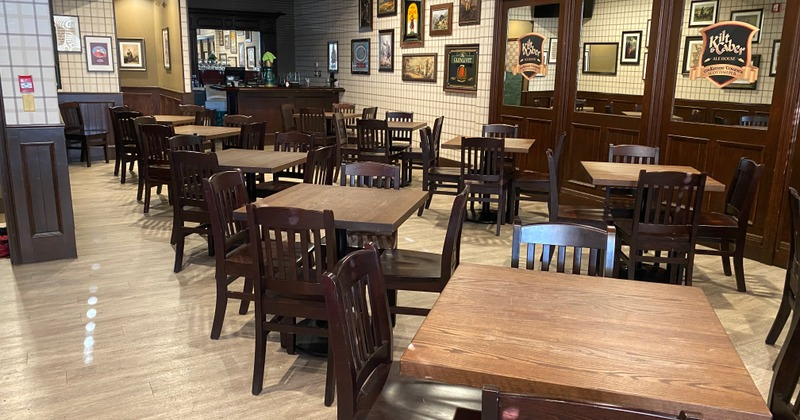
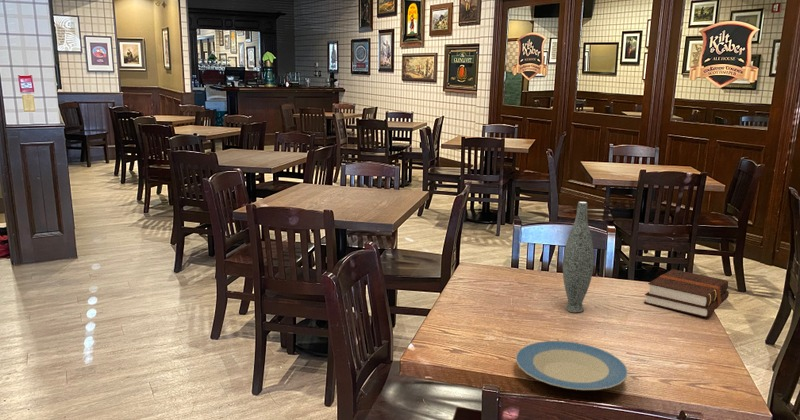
+ hardback book (687, 291)
+ plate (570, 369)
+ vase (578, 256)
